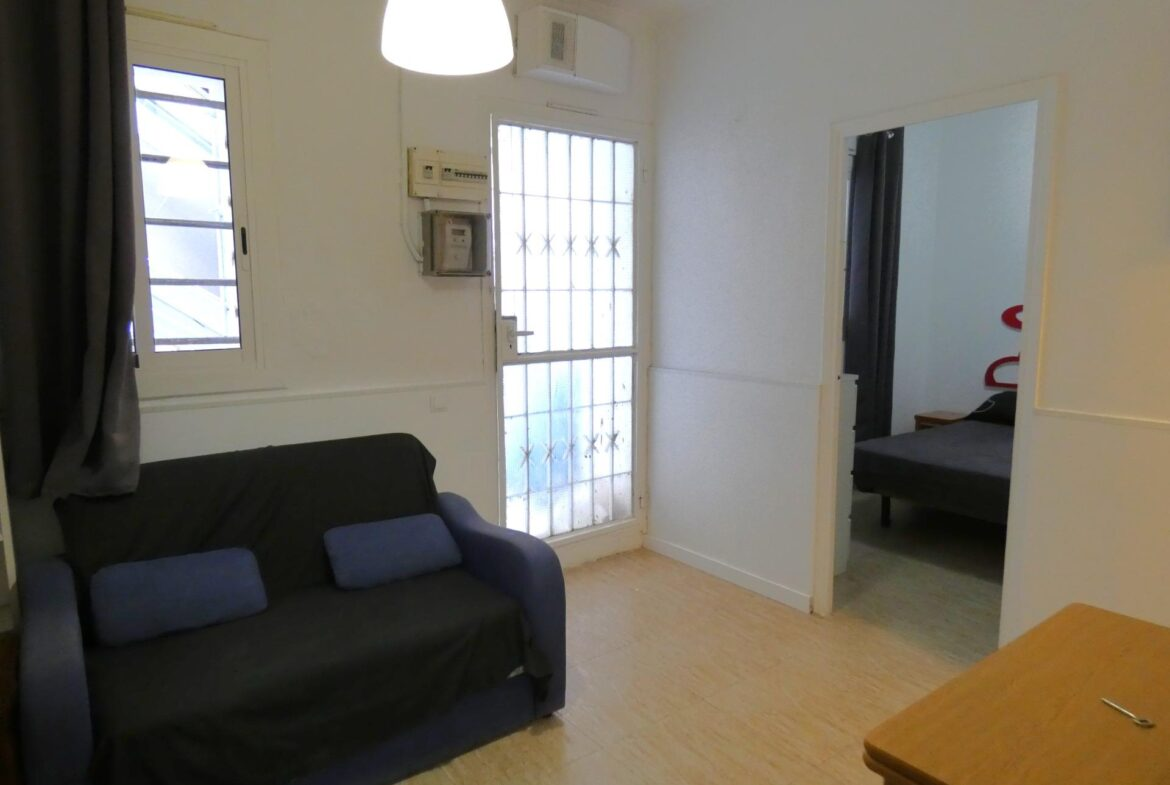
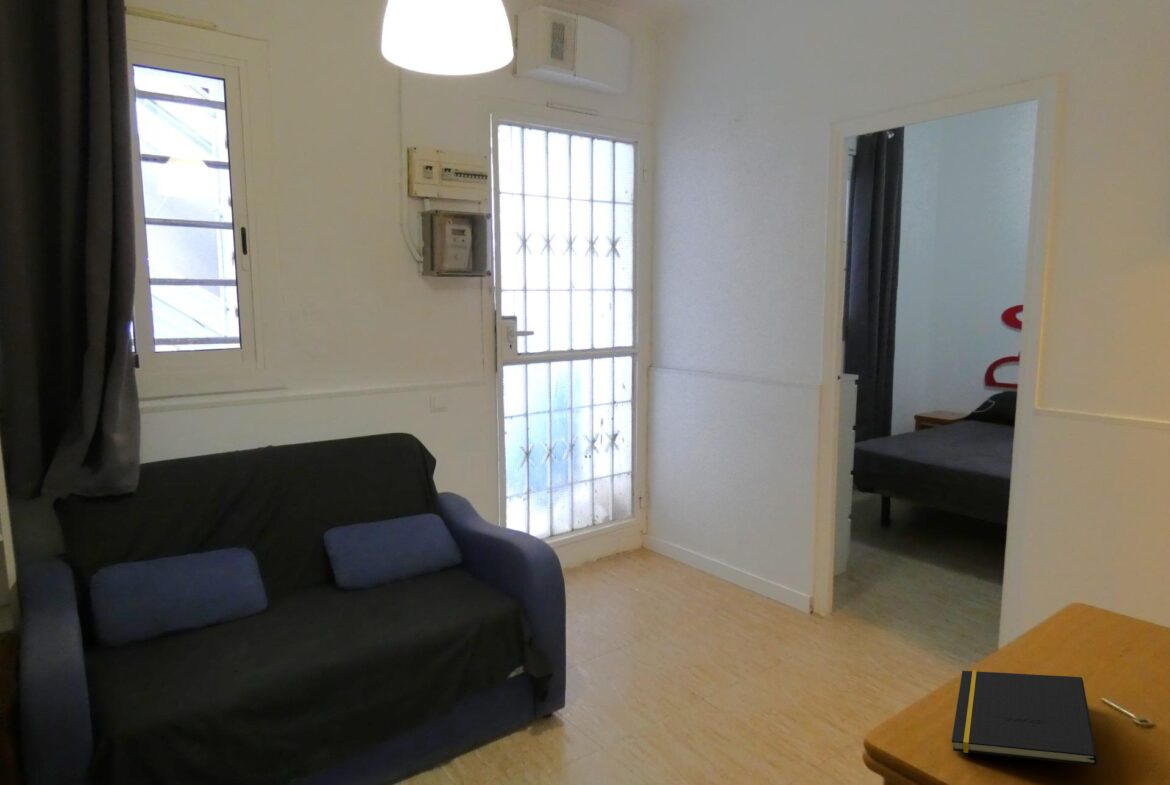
+ notepad (1020, 712)
